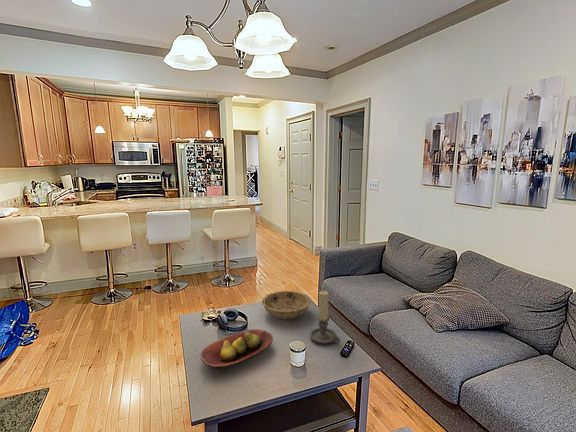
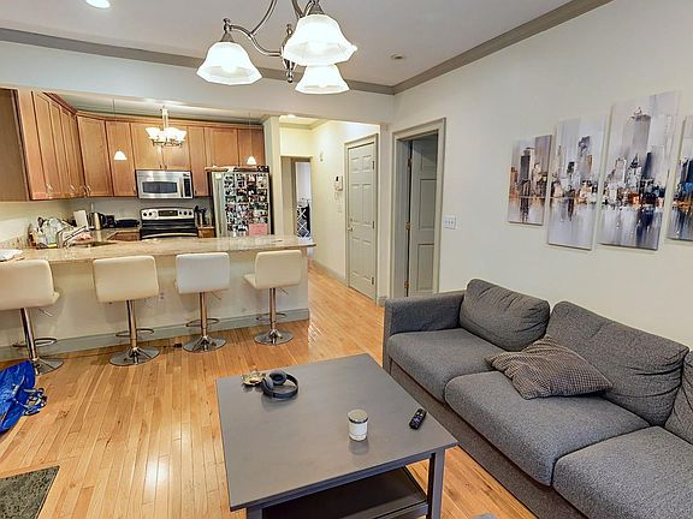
- bowl (286, 307)
- fruit bowl (238, 346)
- candle holder (325, 316)
